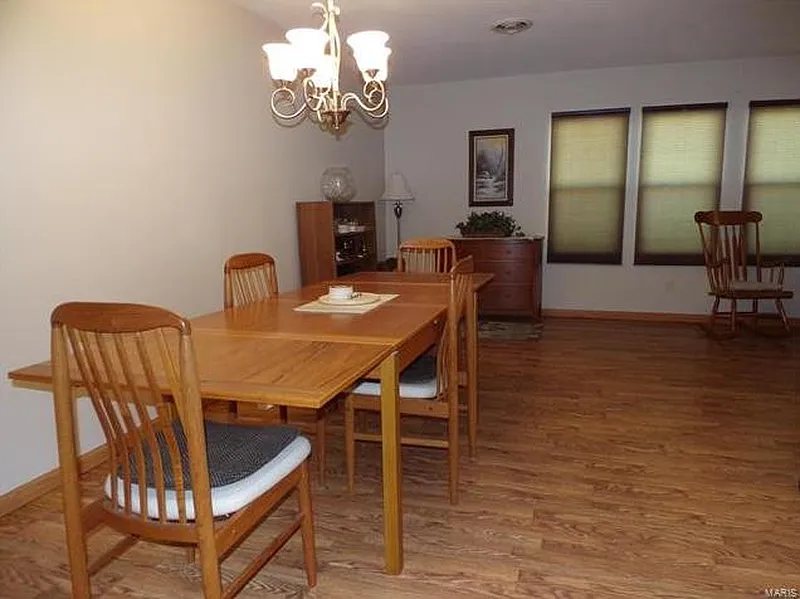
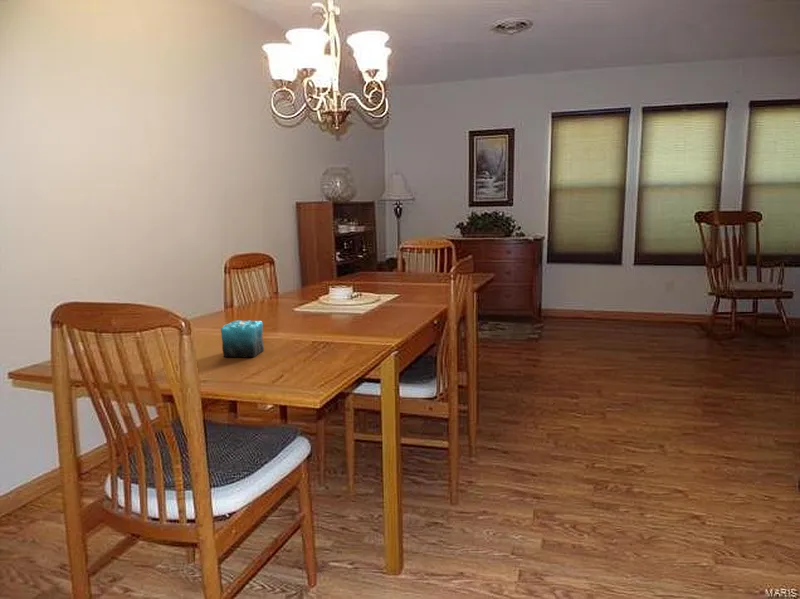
+ candle (243, 332)
